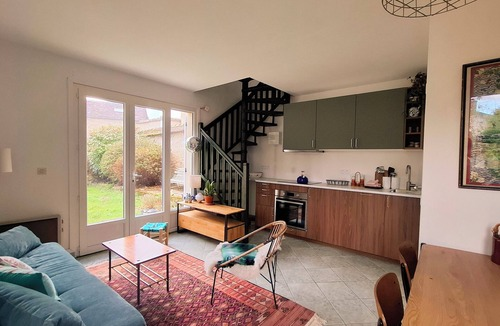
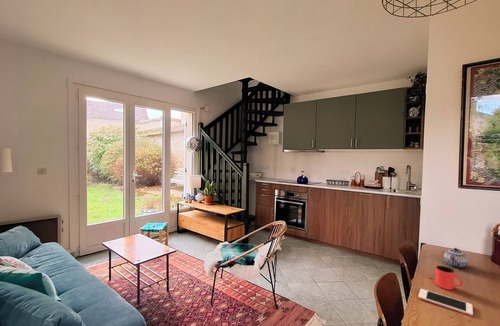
+ cup (448, 278)
+ cell phone (444, 301)
+ teapot (455, 257)
